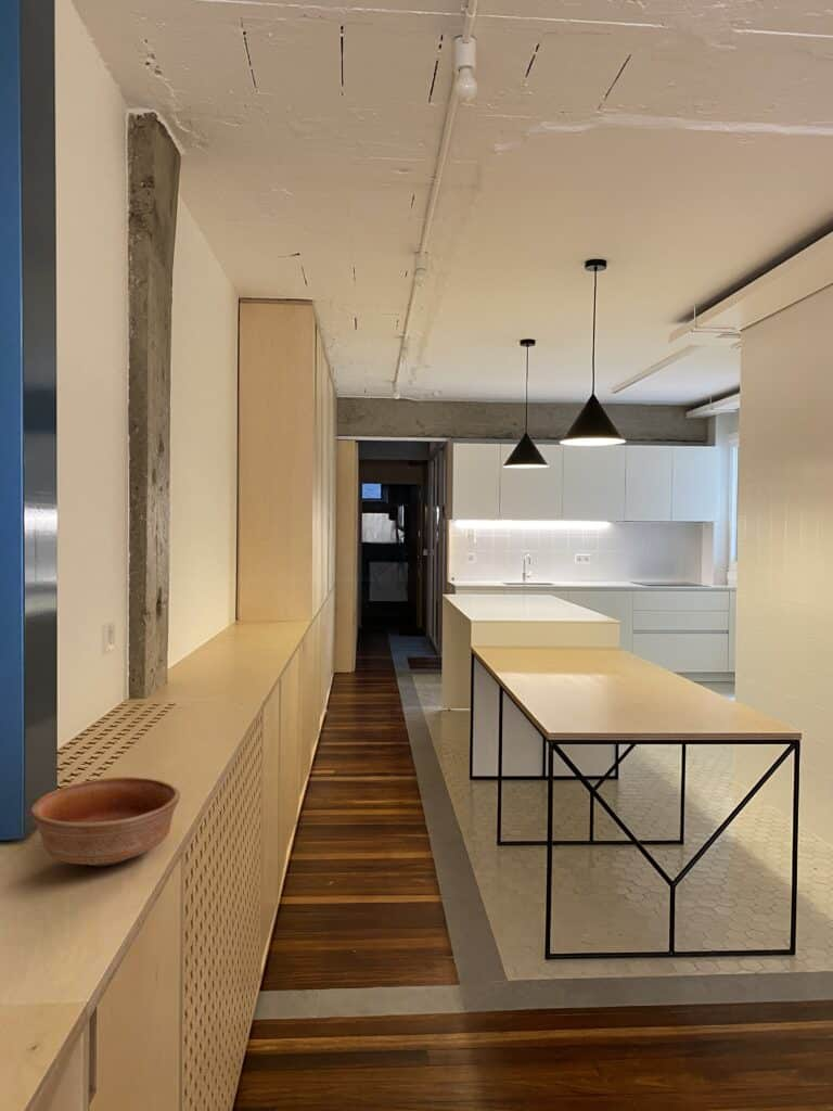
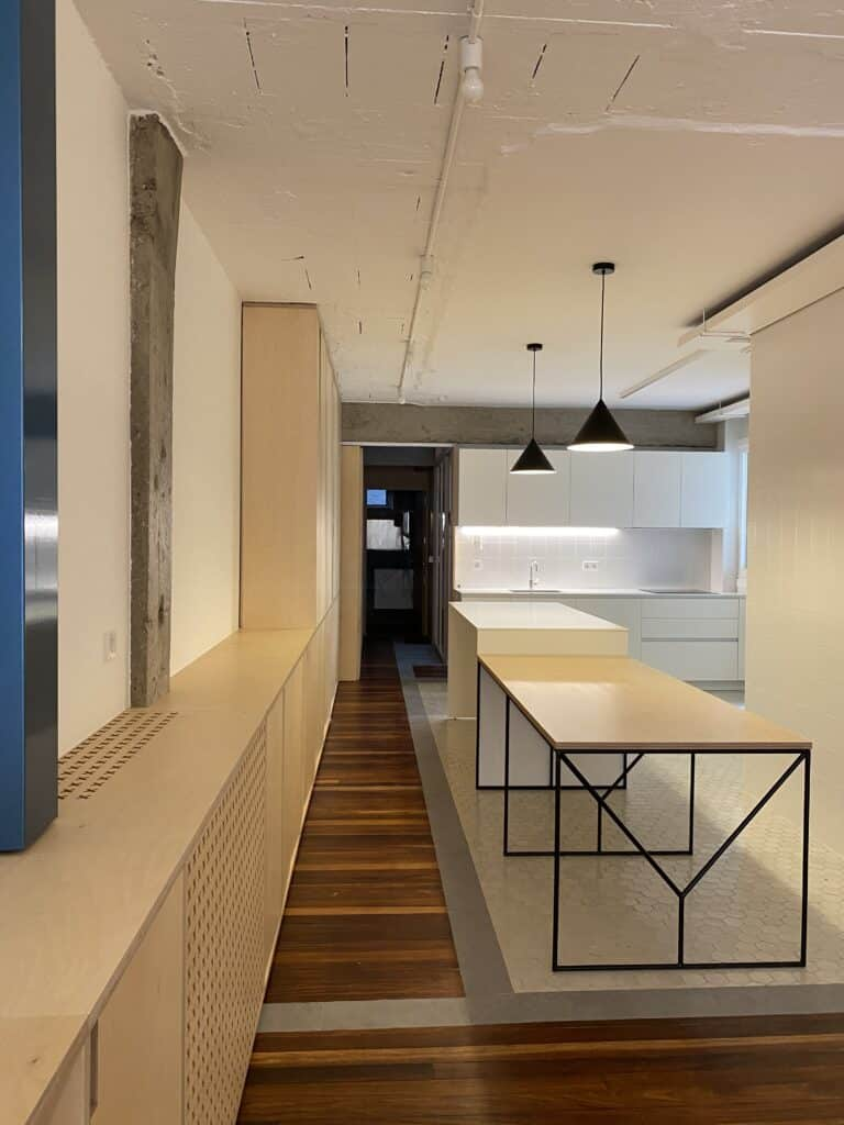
- bowl (106, 827)
